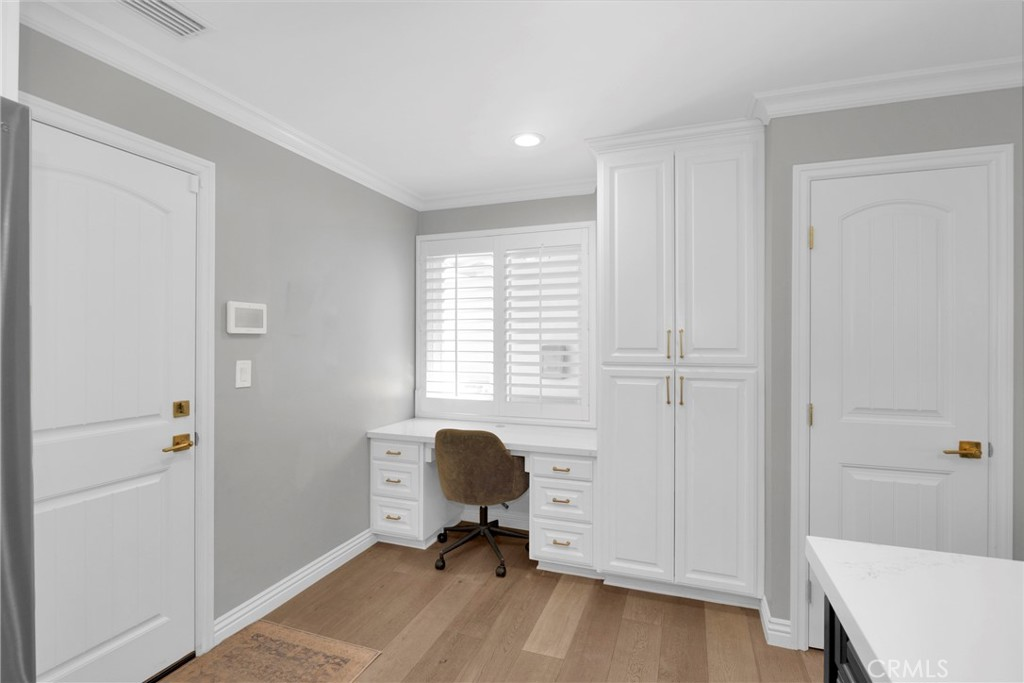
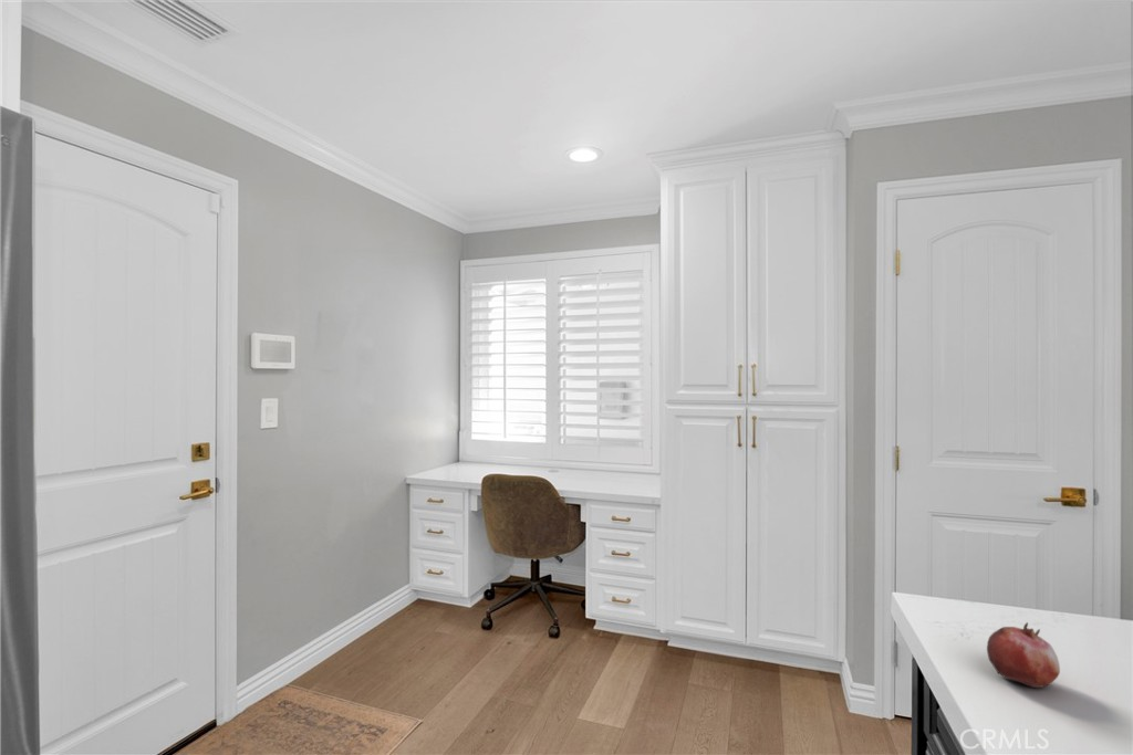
+ fruit (1021, 650)
